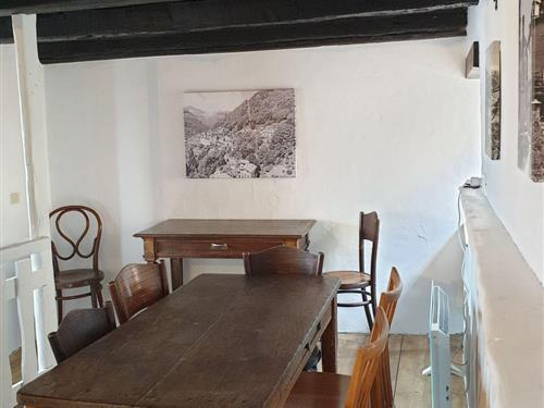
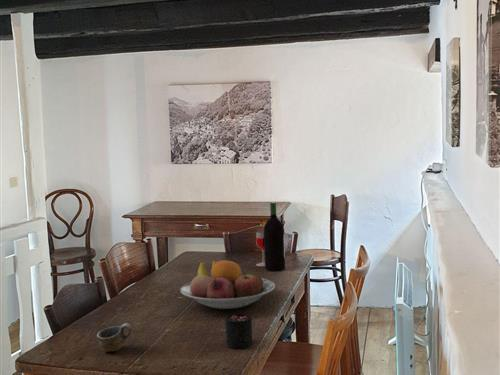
+ fruit bowl (227, 283)
+ cup (112, 337)
+ candle (238, 324)
+ wine bottle (268, 234)
